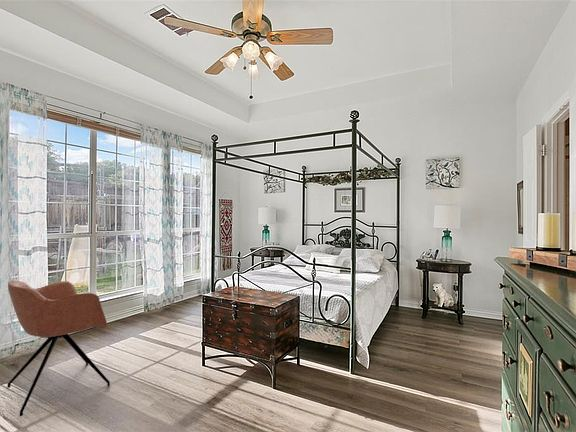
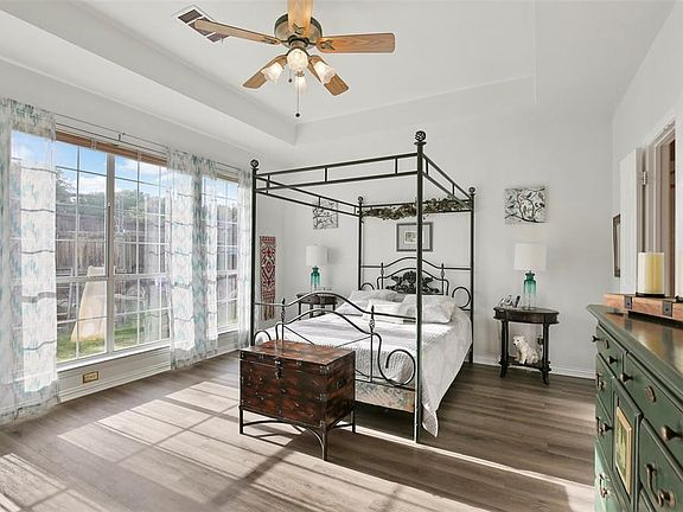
- armchair (59, 332)
